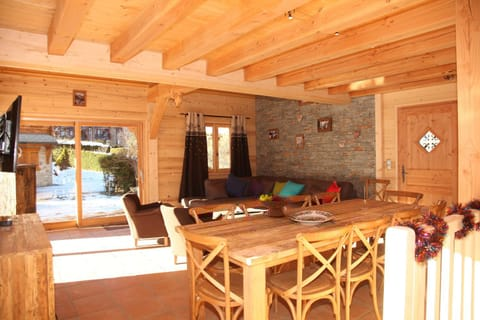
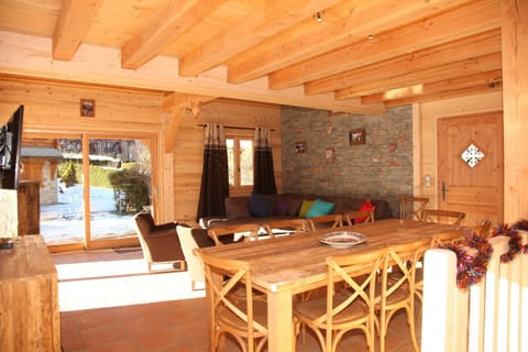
- fruit bowl (275, 203)
